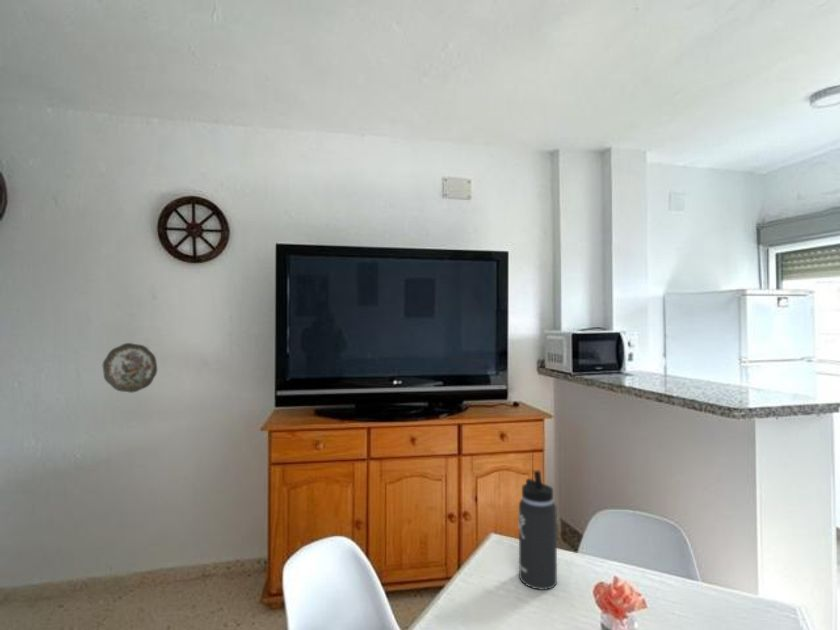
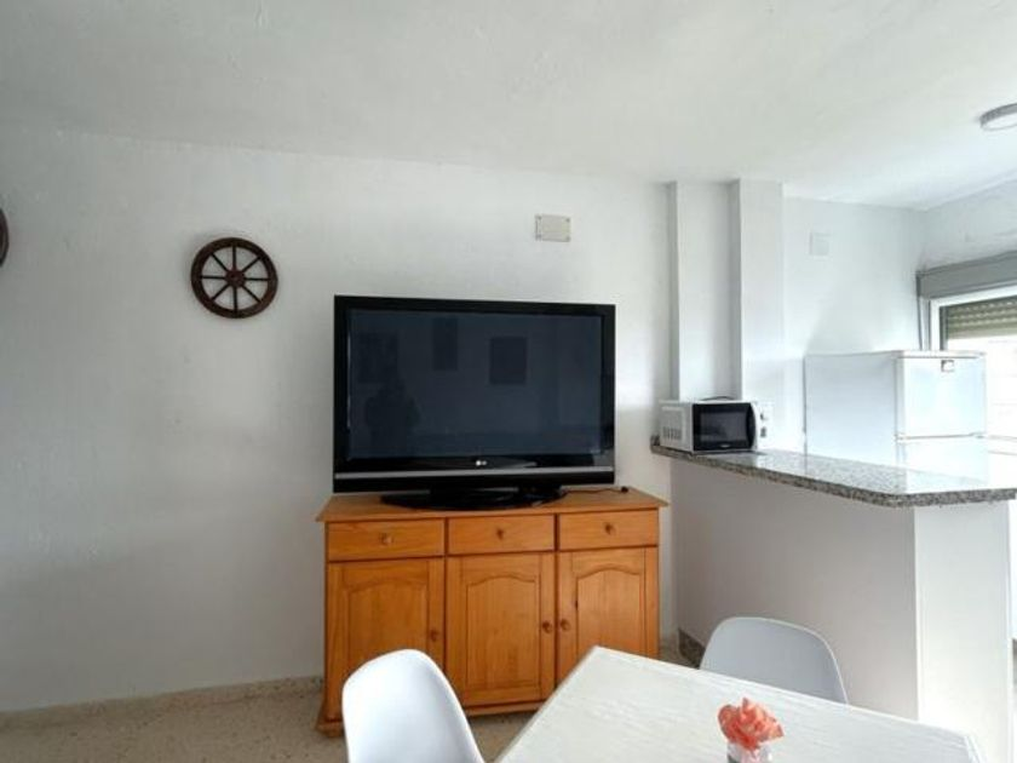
- decorative plate (131, 367)
- thermos bottle (536, 522)
